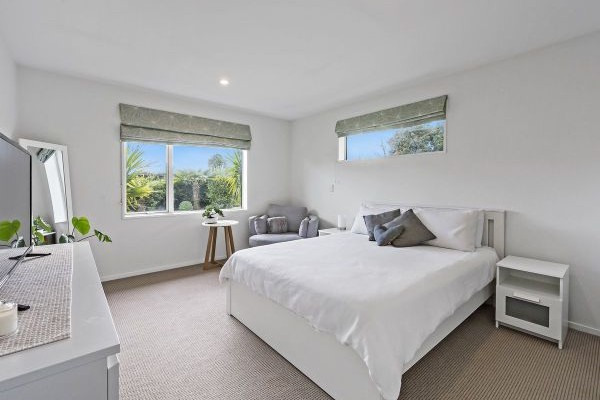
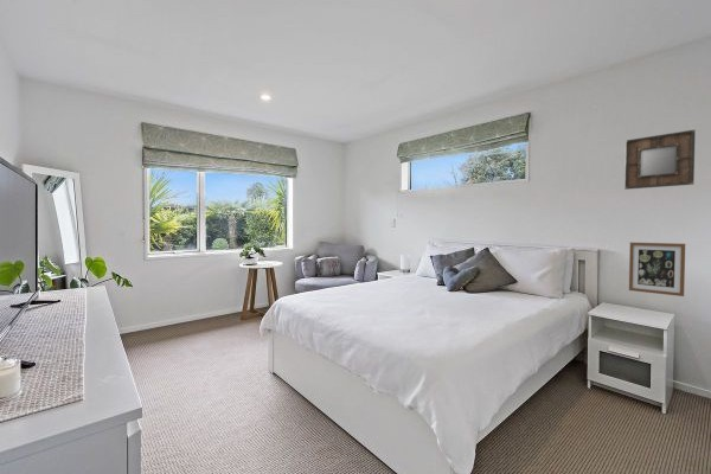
+ home mirror (658, 161)
+ wall art (655, 268)
